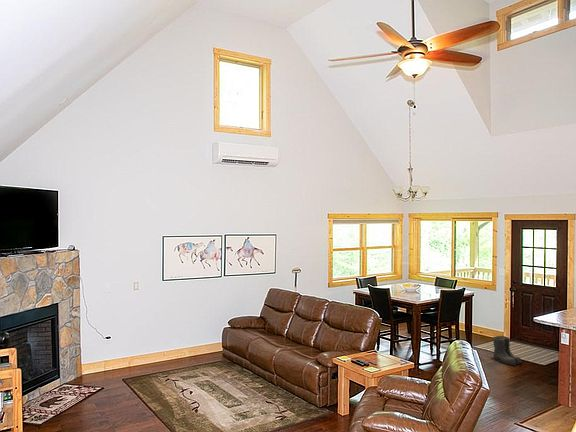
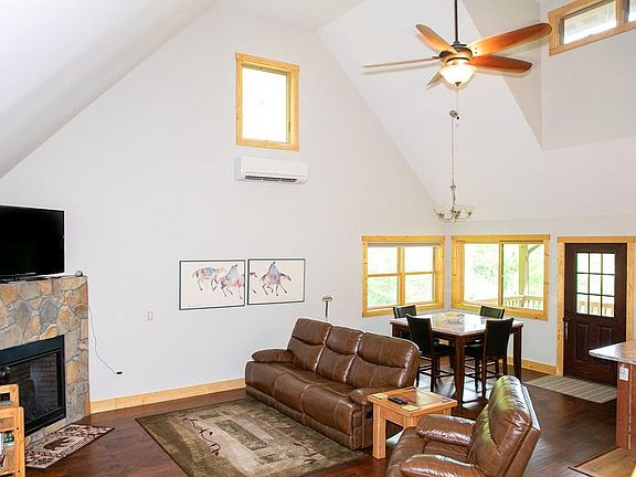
- boots (506, 349)
